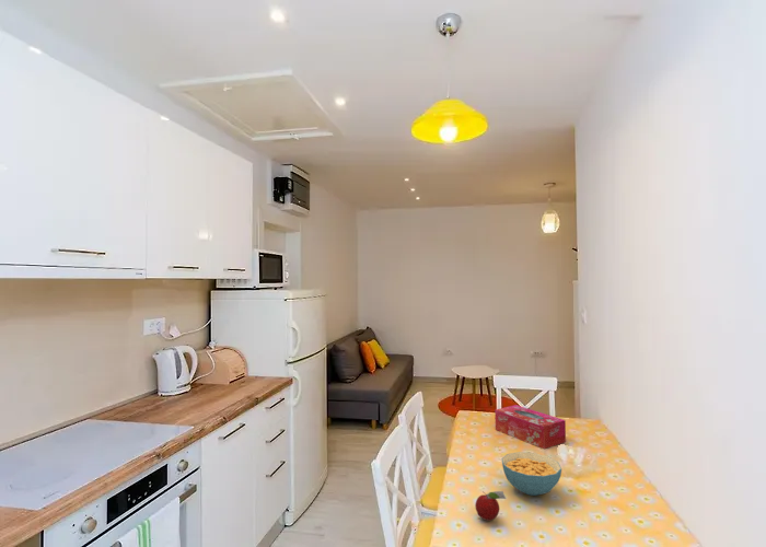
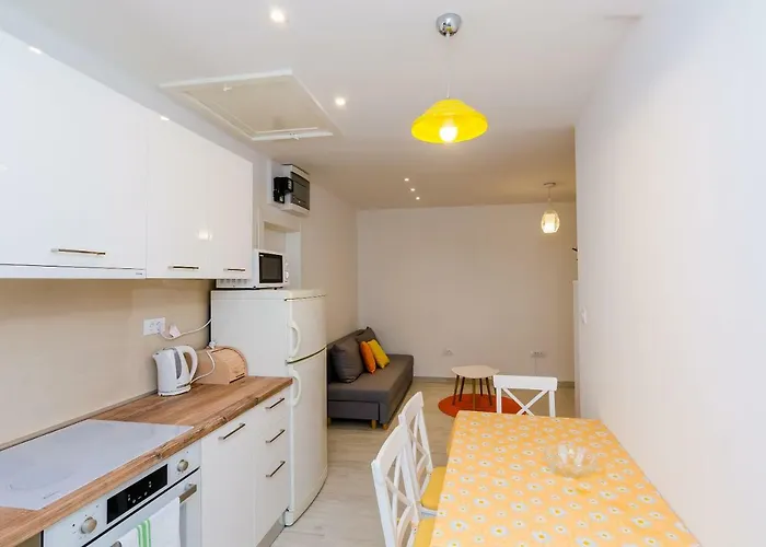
- fruit (490, 502)
- tissue box (529, 424)
- cereal bowl (531, 477)
